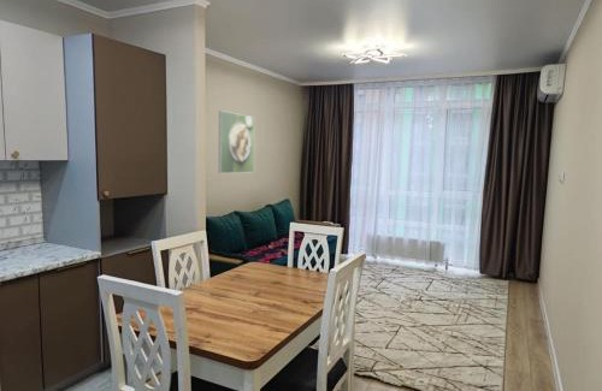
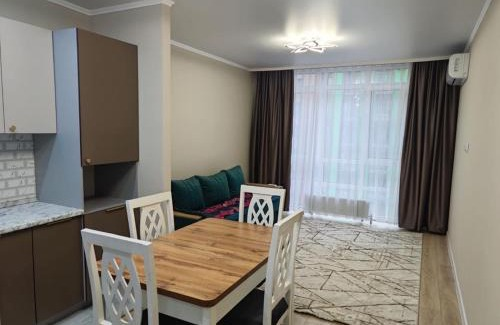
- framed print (237, 143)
